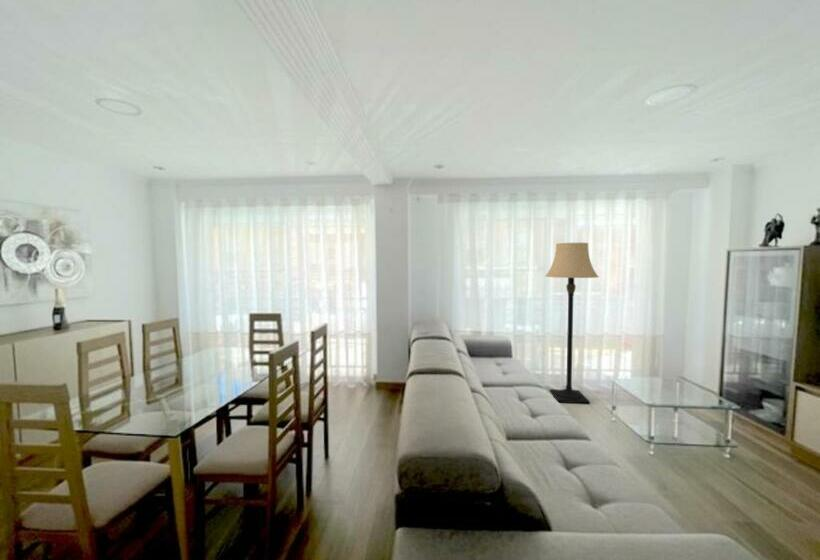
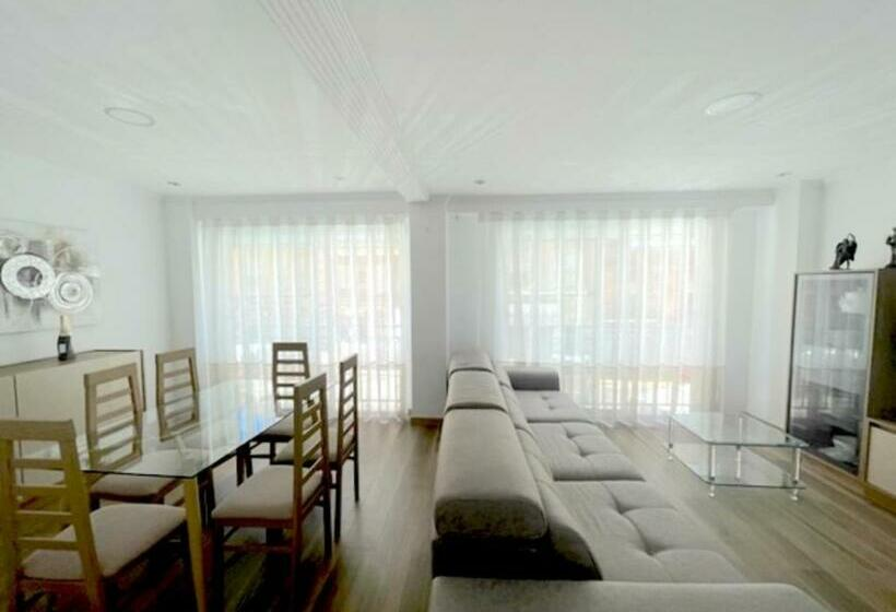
- lamp (570, 321)
